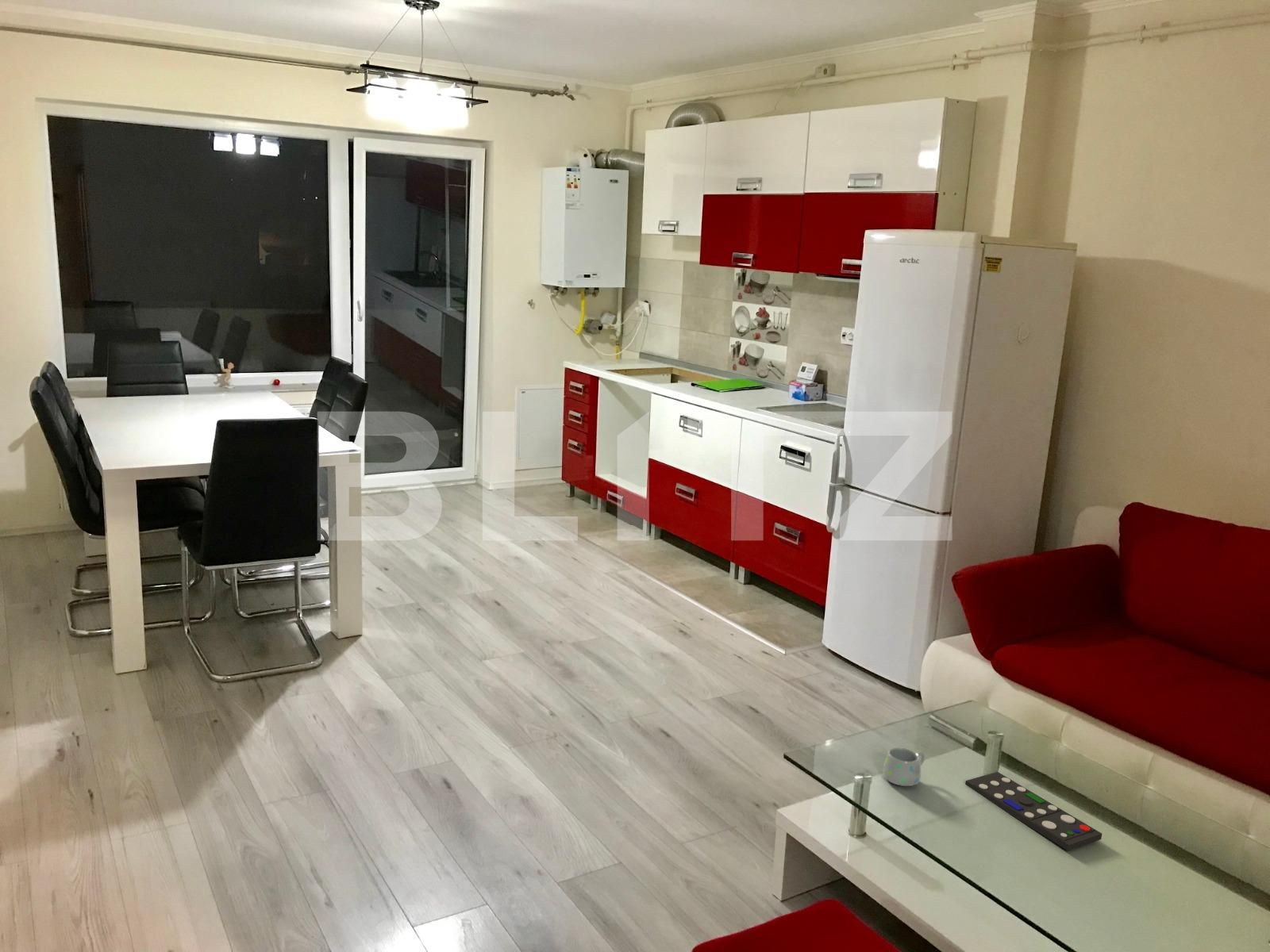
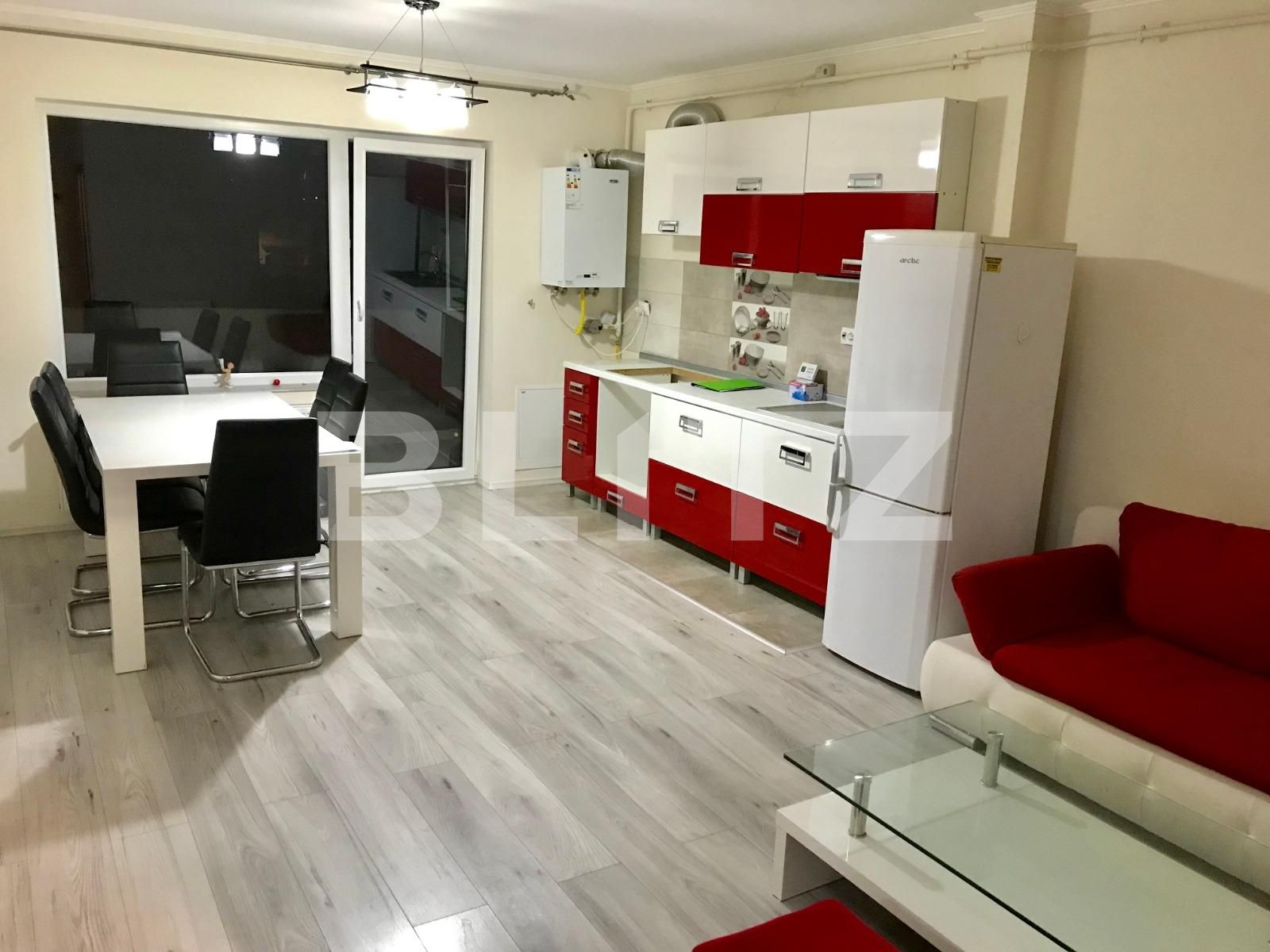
- remote control (1030, 808)
- mug (906, 766)
